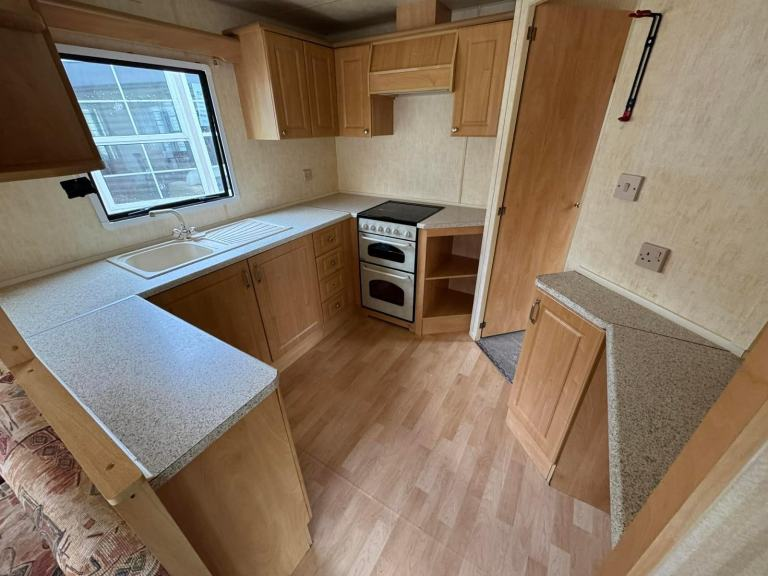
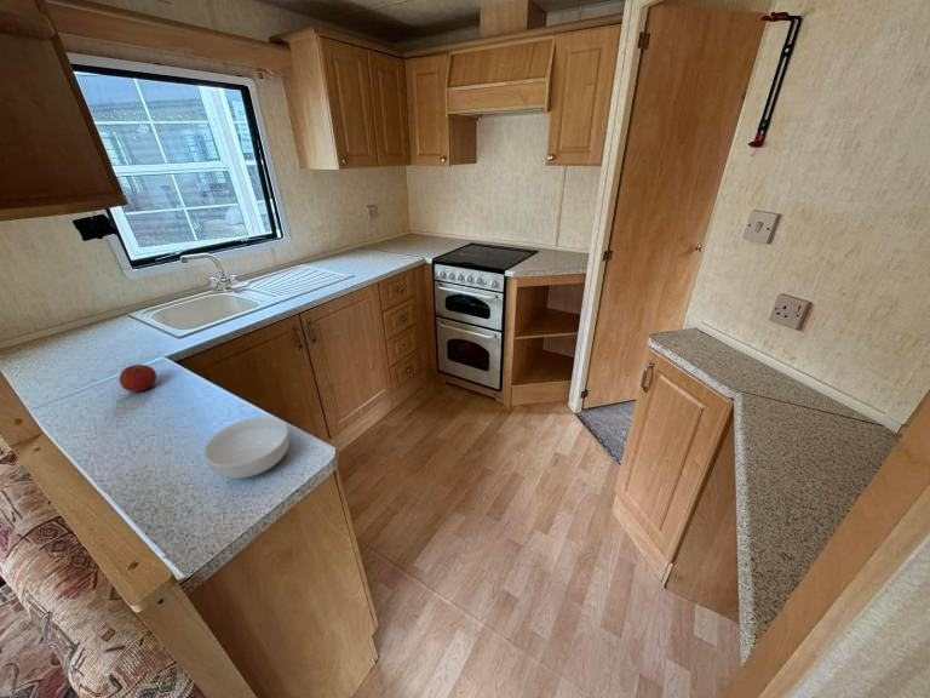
+ cereal bowl (251, 451)
+ apple (137, 377)
